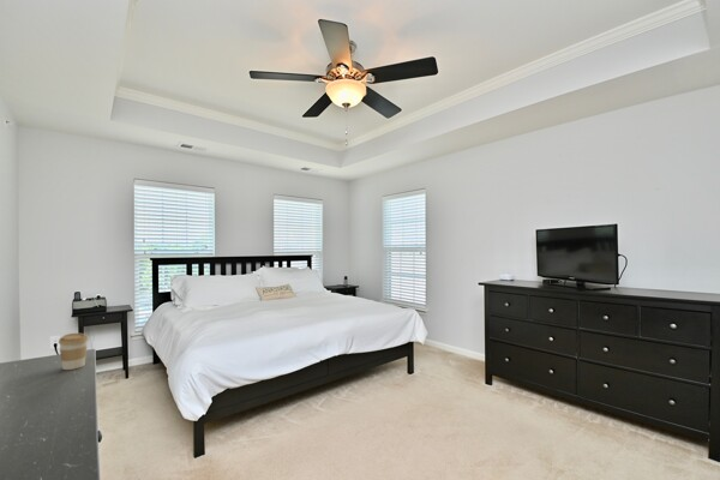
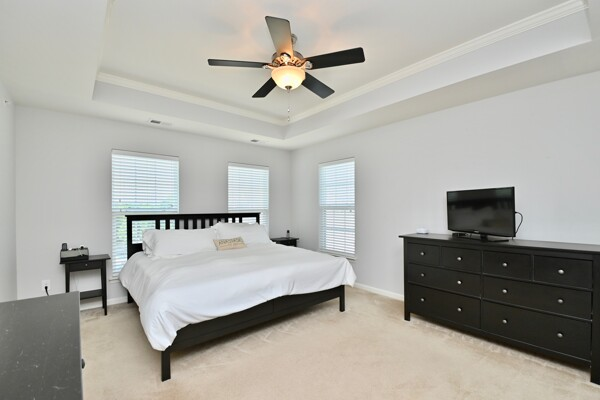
- coffee cup (73, 350)
